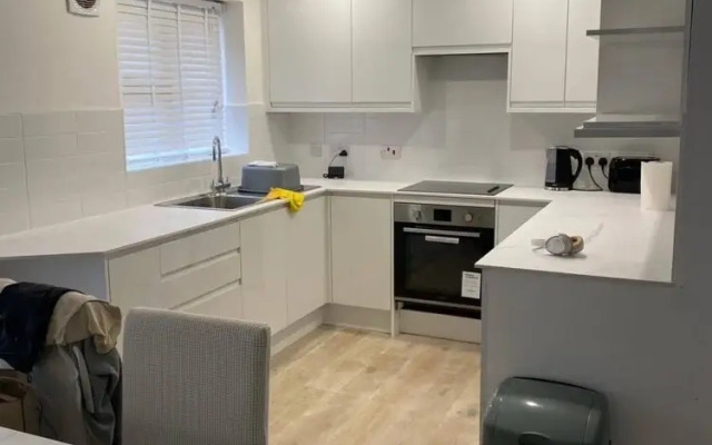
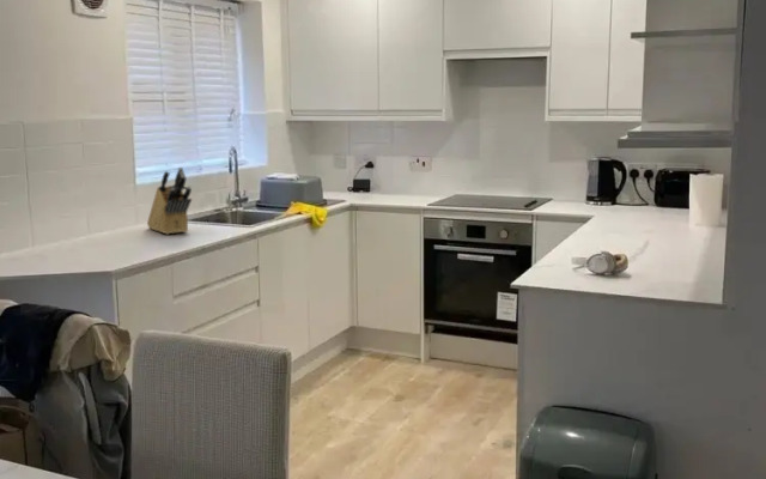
+ knife block (169, 199)
